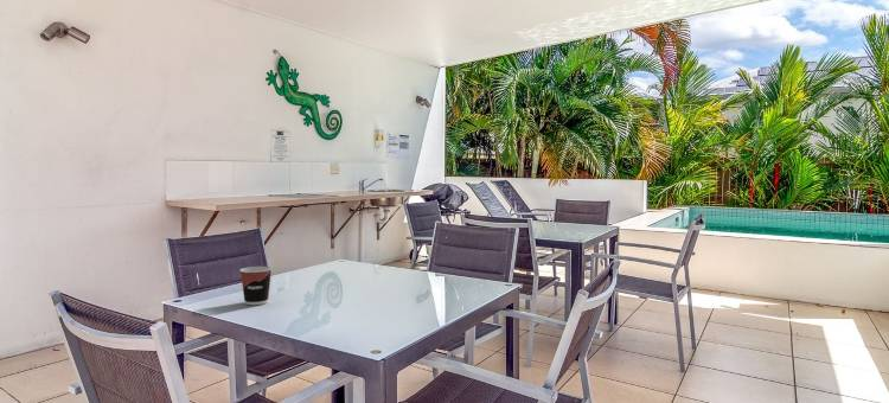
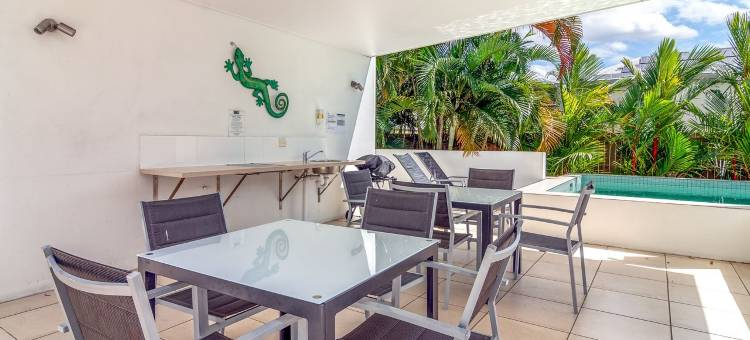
- cup (256, 286)
